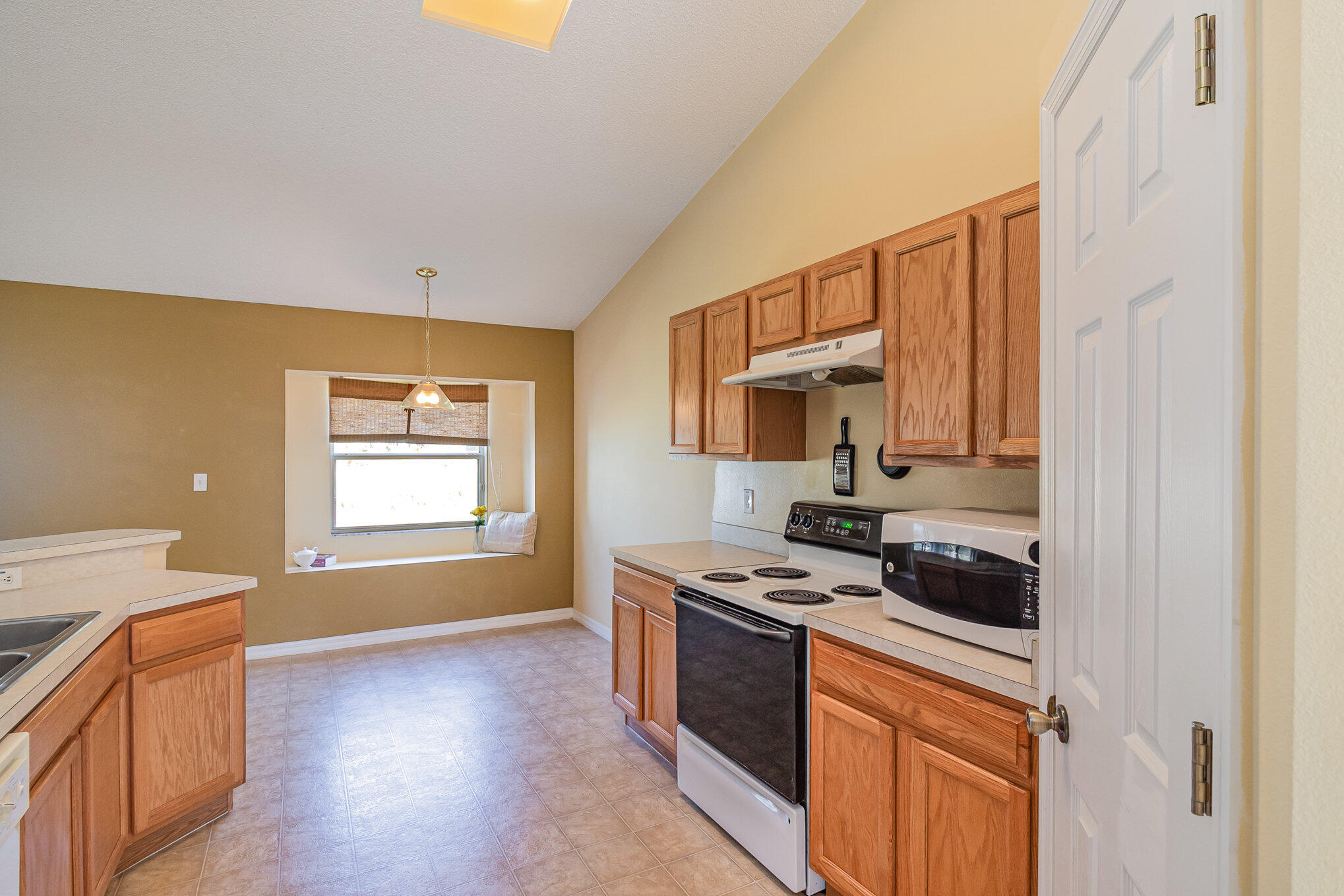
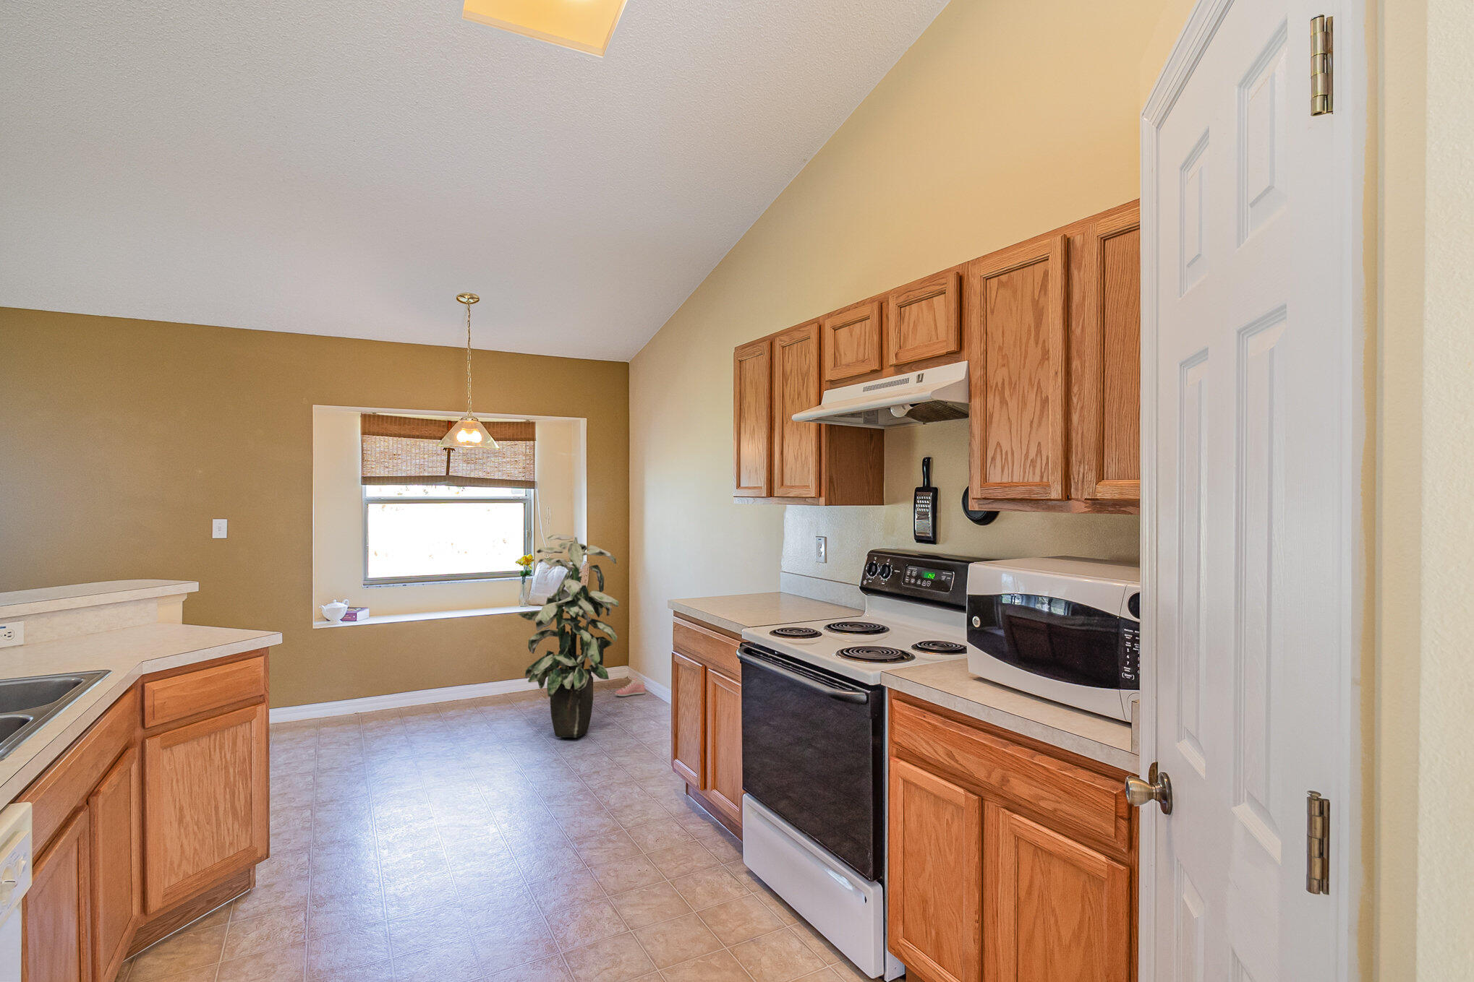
+ sneaker (630, 686)
+ indoor plant (568, 633)
